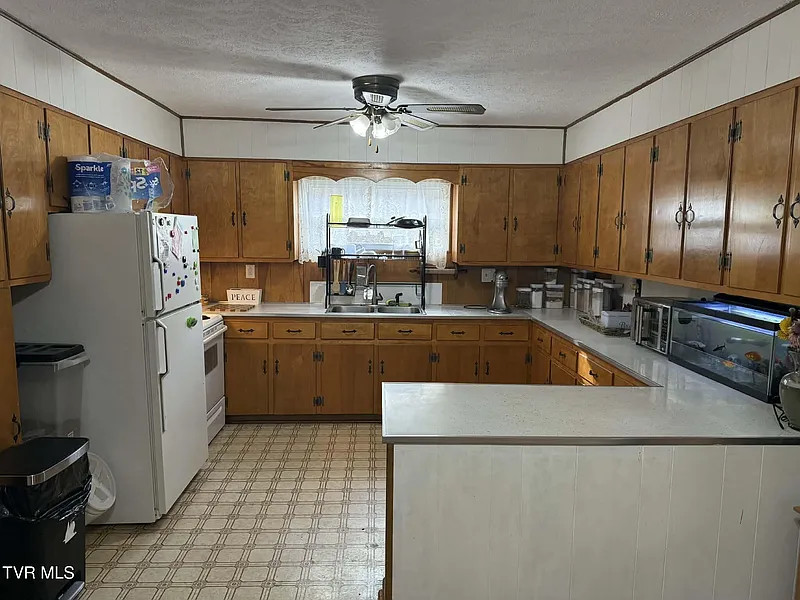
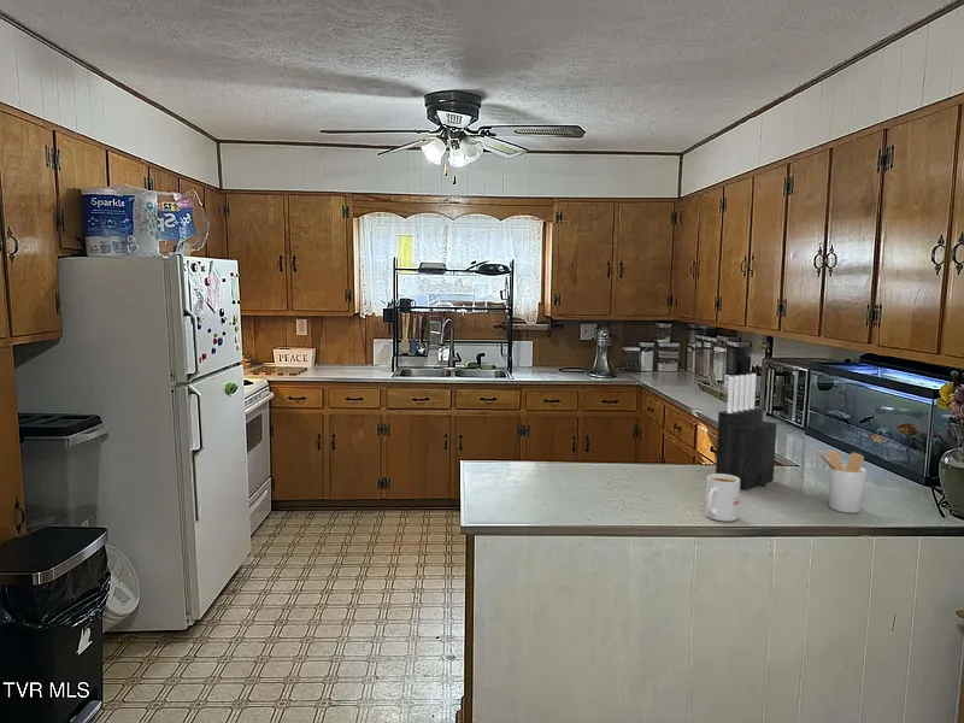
+ knife block (750, 429)
+ utensil holder (837, 477)
+ mug (719, 498)
